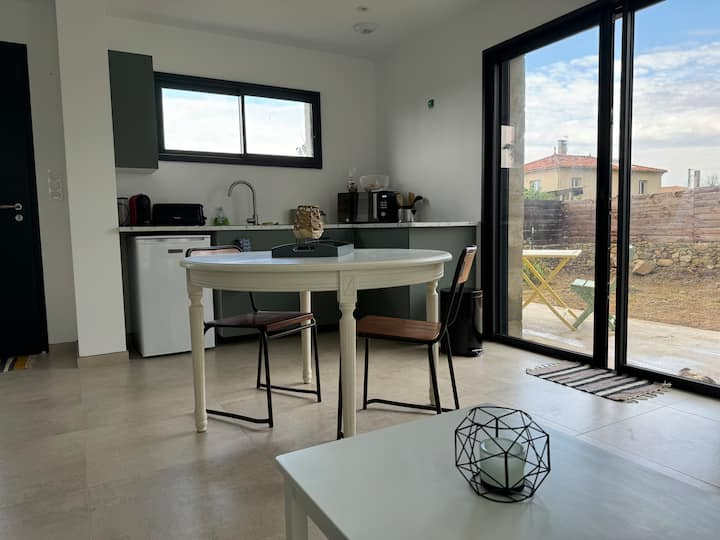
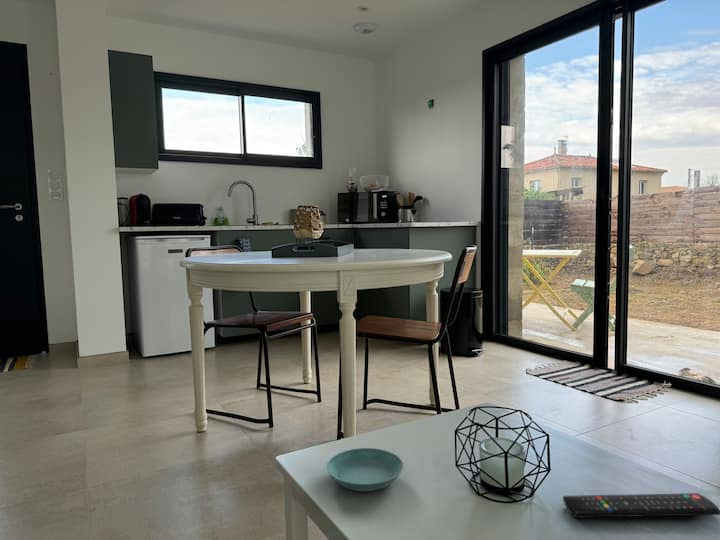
+ saucer (365, 470)
+ remote control (640, 506)
